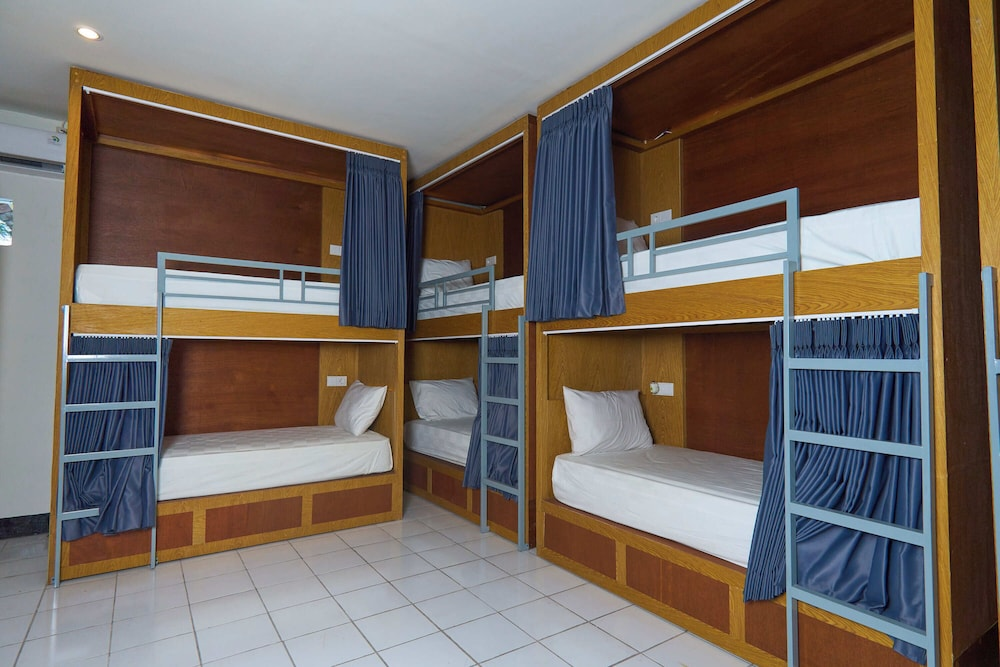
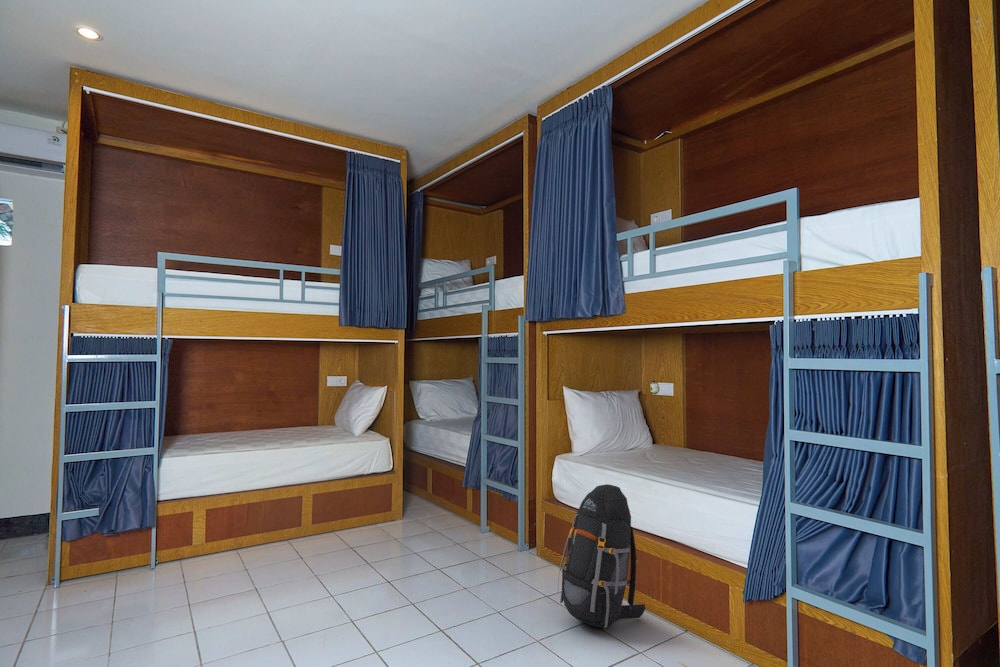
+ backpack (601, 553)
